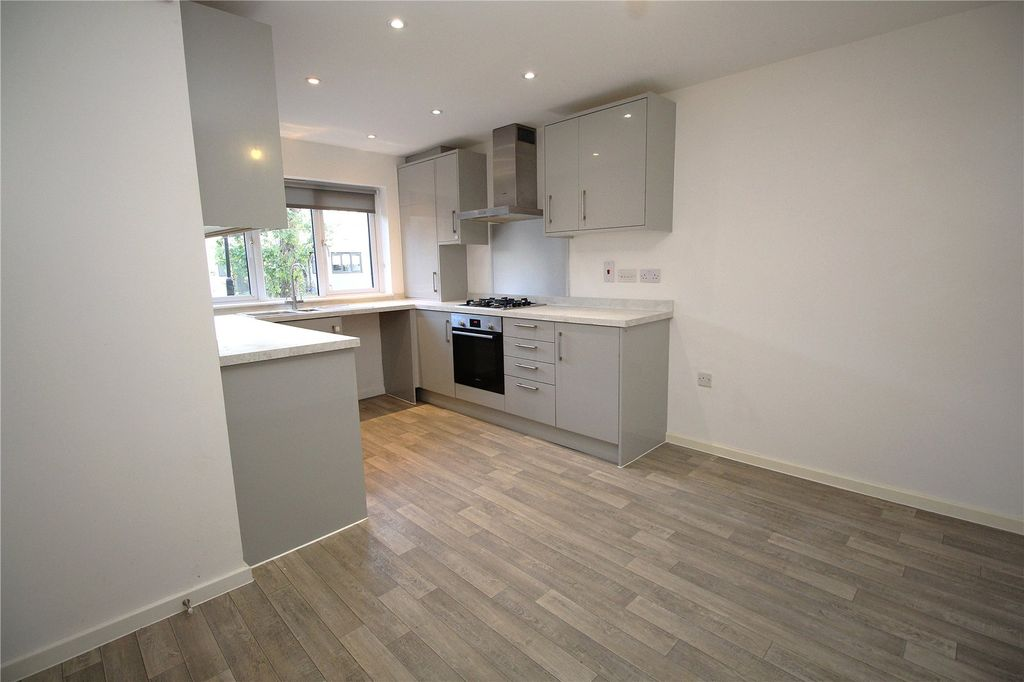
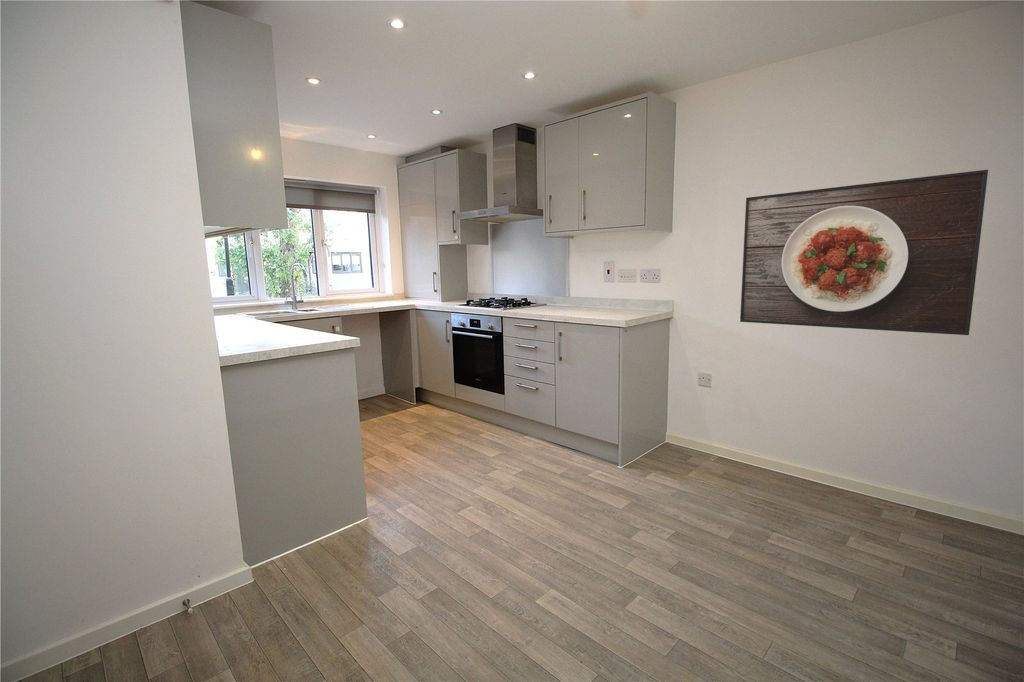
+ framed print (844, 258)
